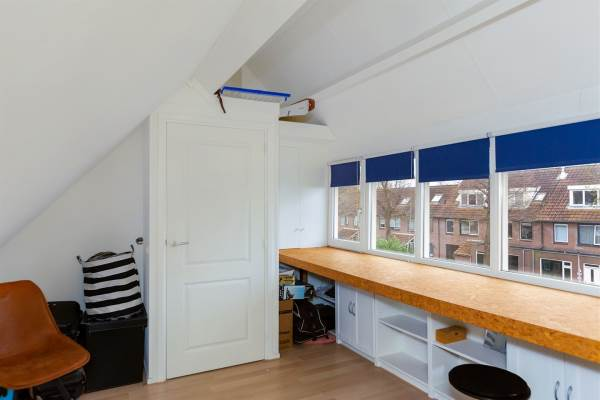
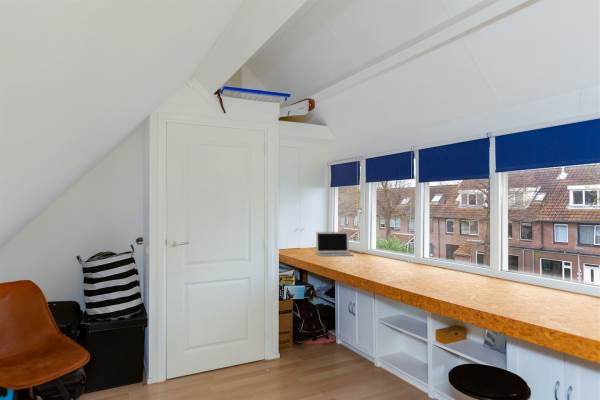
+ laptop (334, 243)
